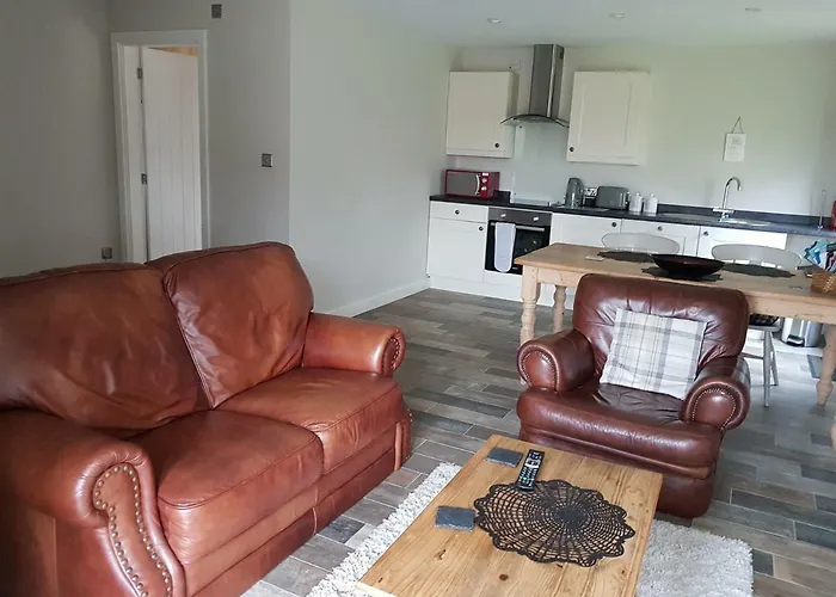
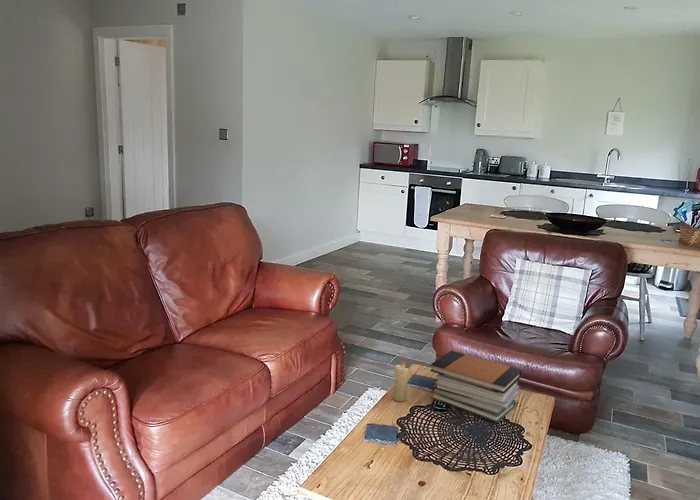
+ book stack (475, 385)
+ candle (400, 379)
